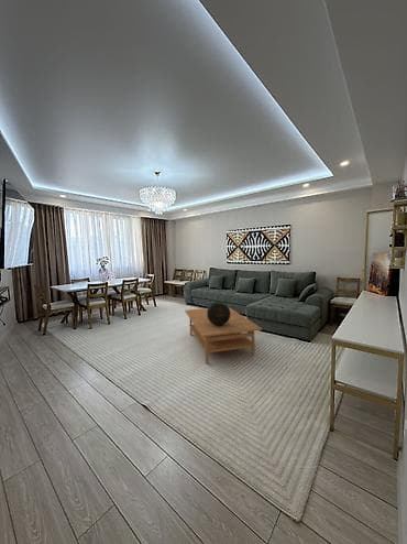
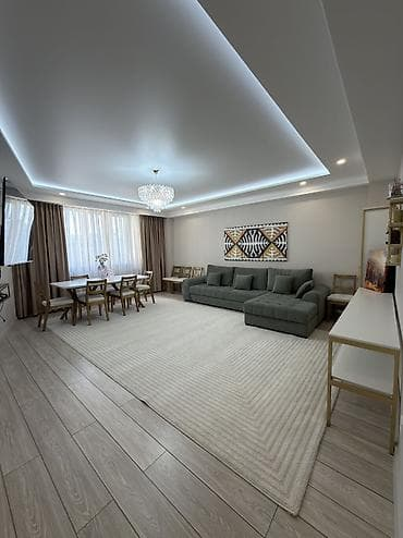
- decorative globe (218, 313)
- coffee table (218, 330)
